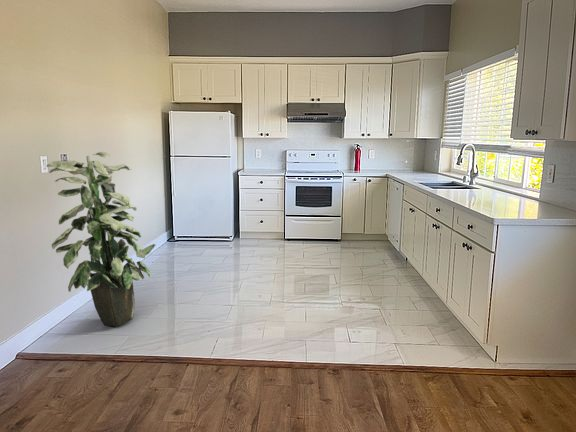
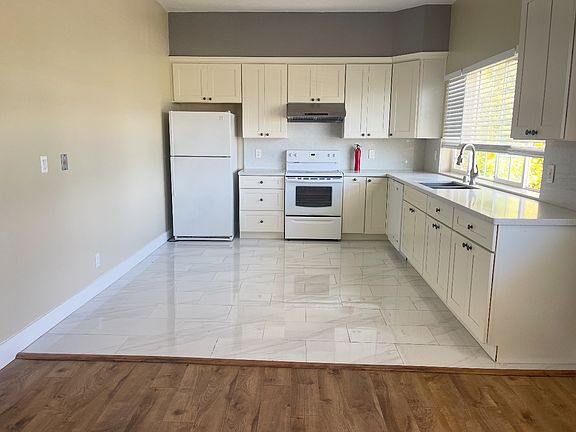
- indoor plant (102, 240)
